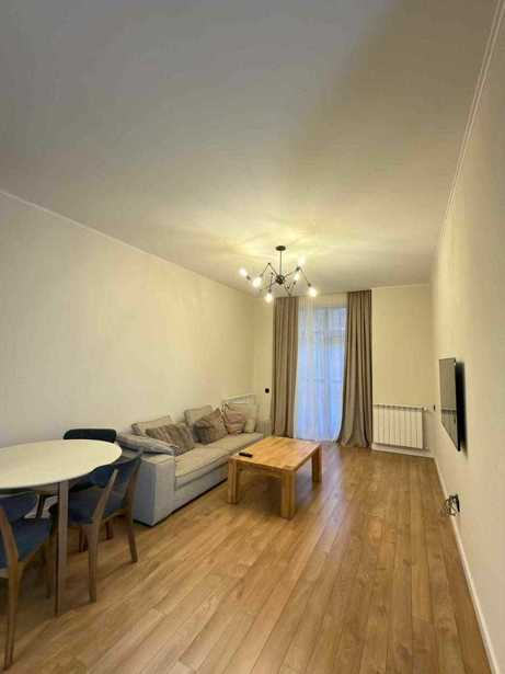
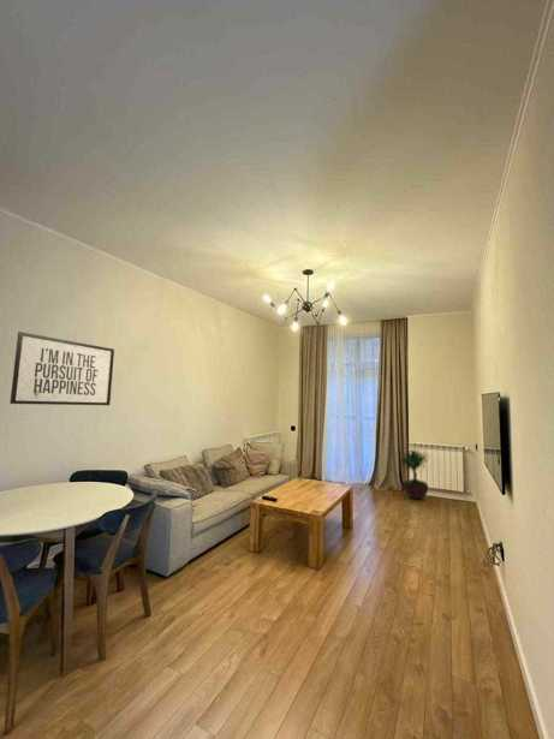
+ mirror (68, 373)
+ potted tree (413, 471)
